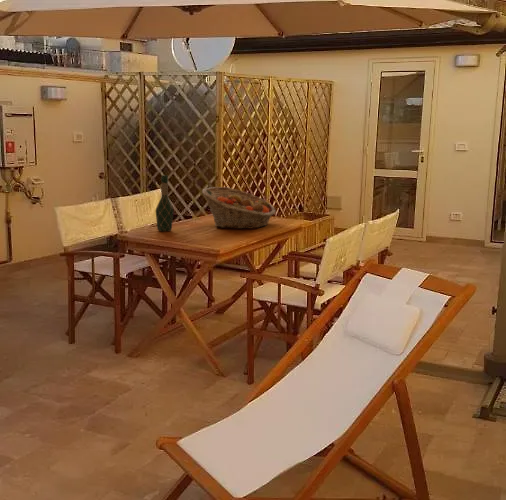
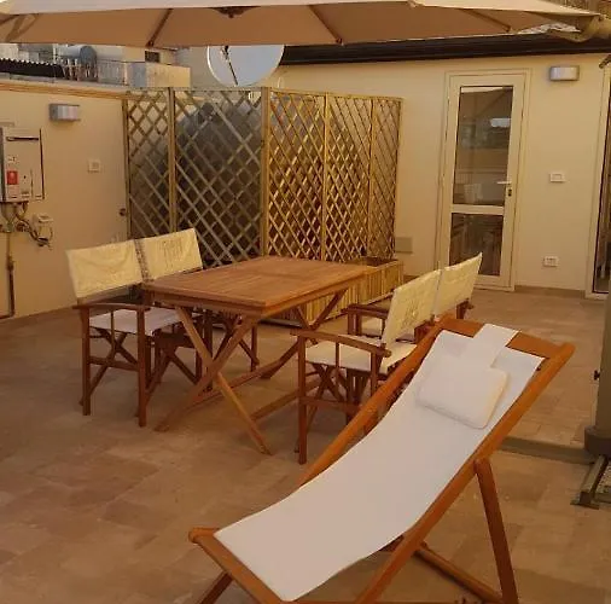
- fruit basket (238, 207)
- wine bottle (164, 203)
